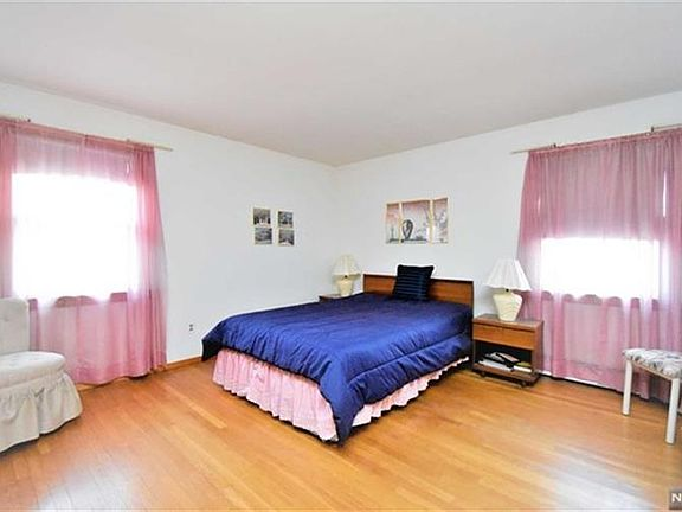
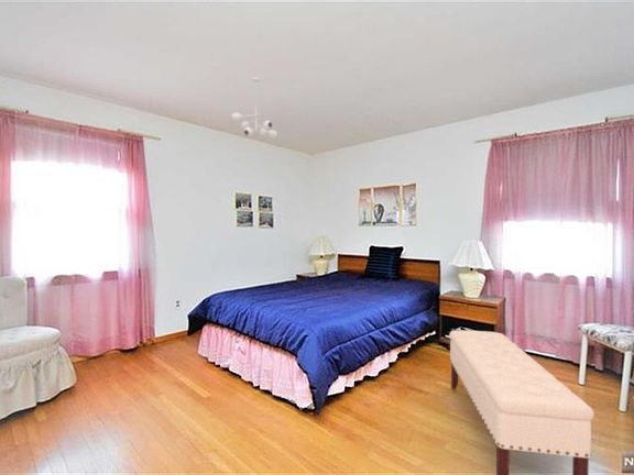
+ bench (501, 393)
+ ceiling light fixture (255, 110)
